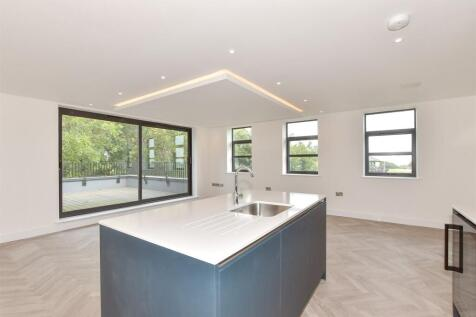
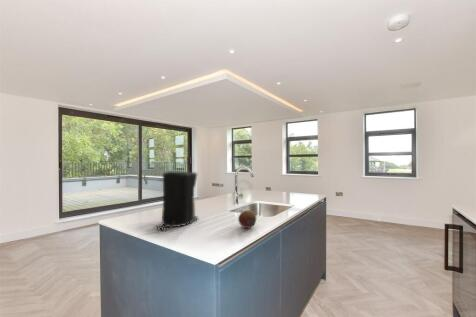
+ fruit (247, 218)
+ coffee maker (174, 196)
